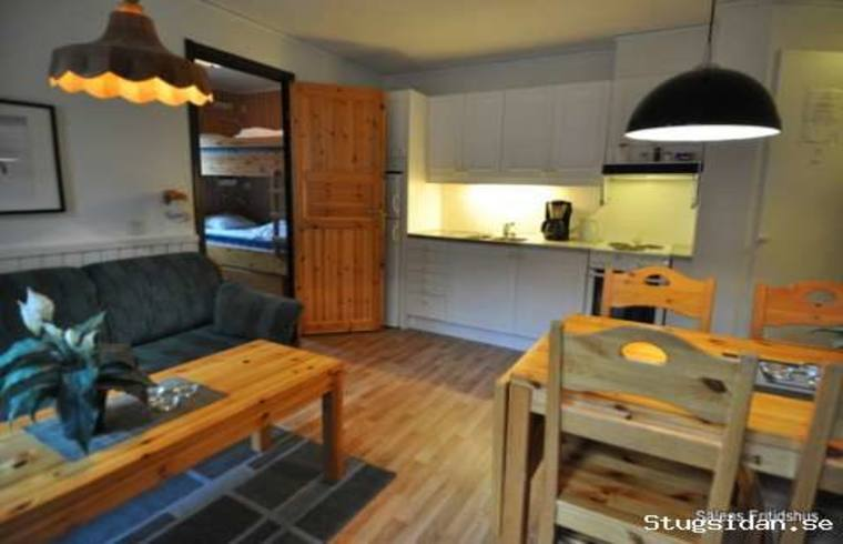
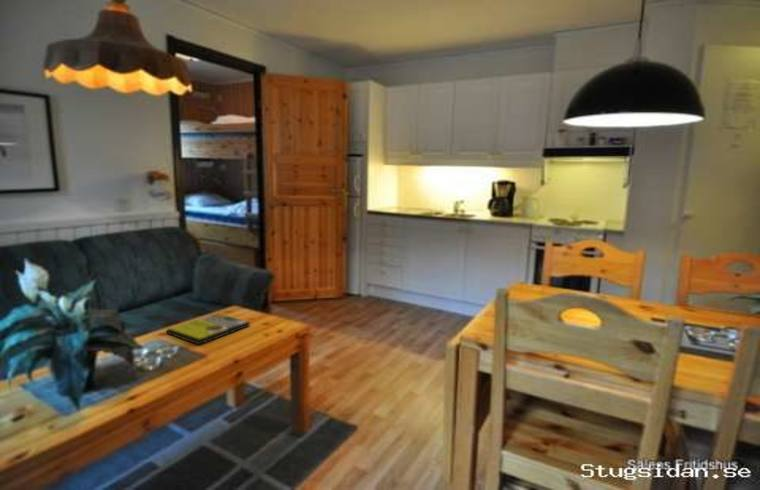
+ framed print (209, 327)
